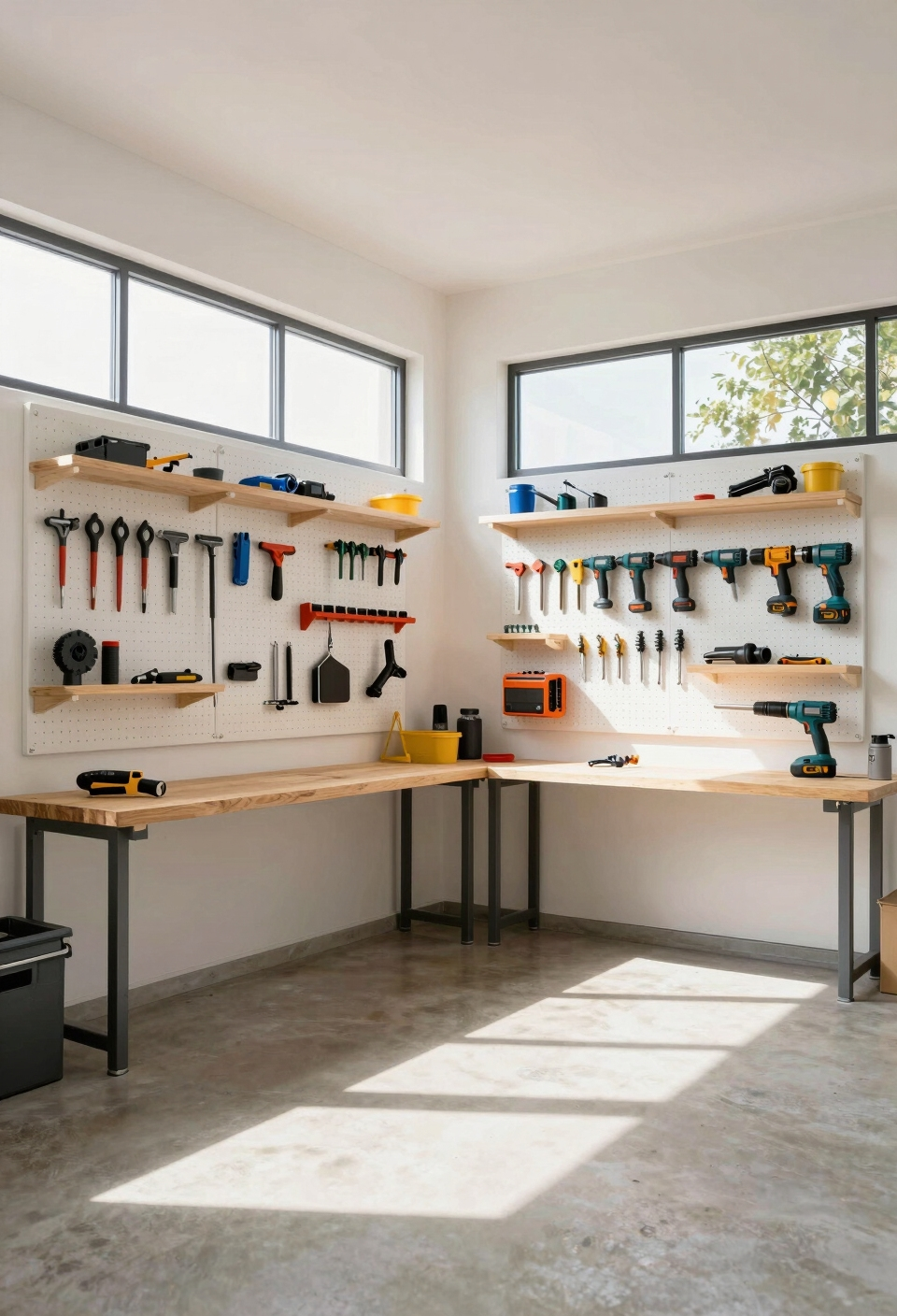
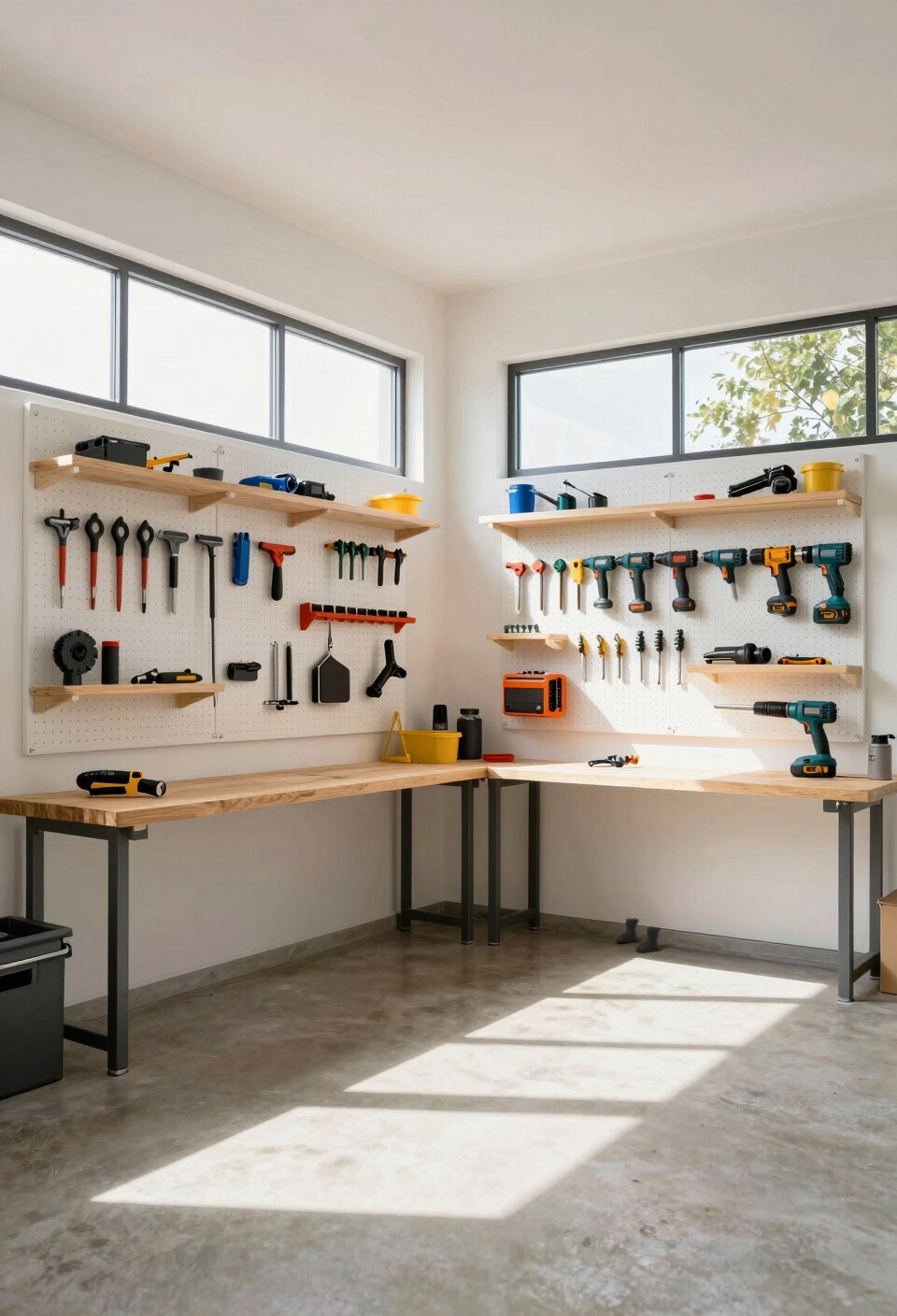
+ boots (635, 934)
